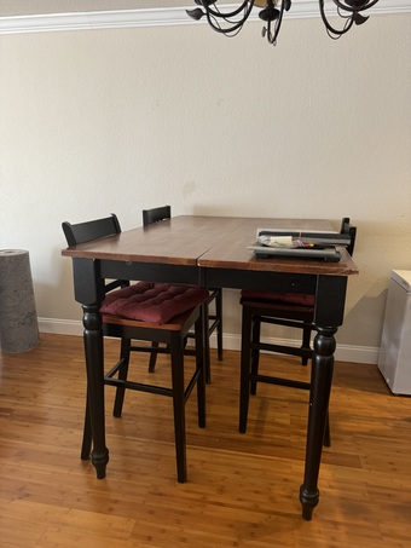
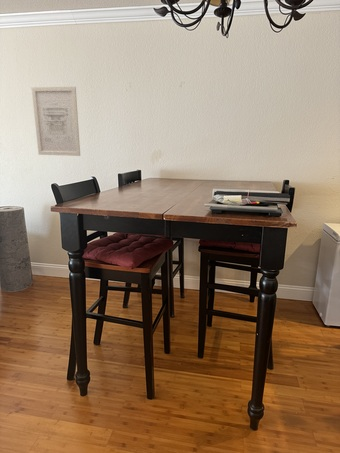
+ wall art (56, 122)
